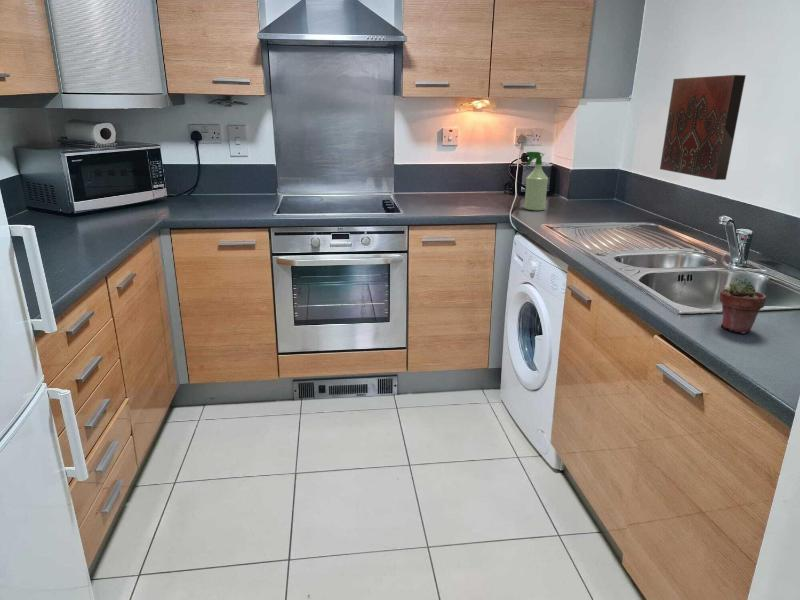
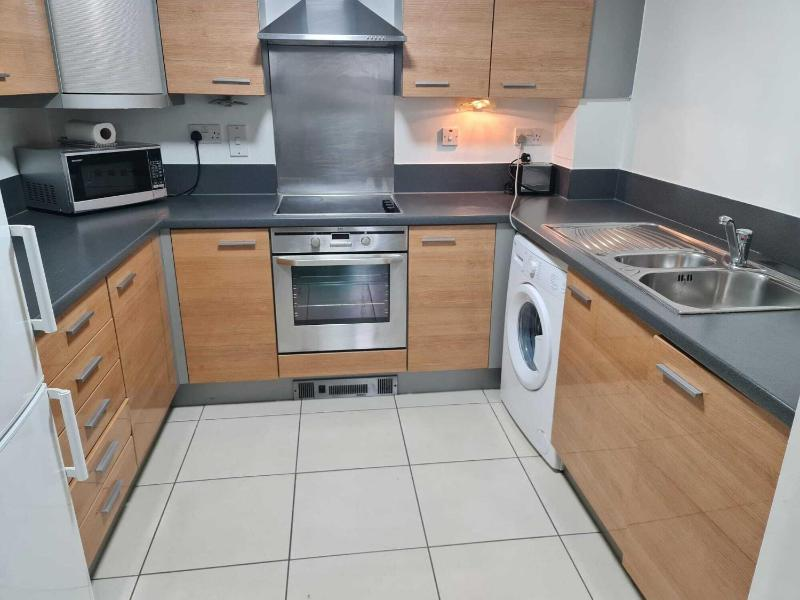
- decorative tile (698, 126)
- spray bottle (537, 180)
- potted succulent (740, 303)
